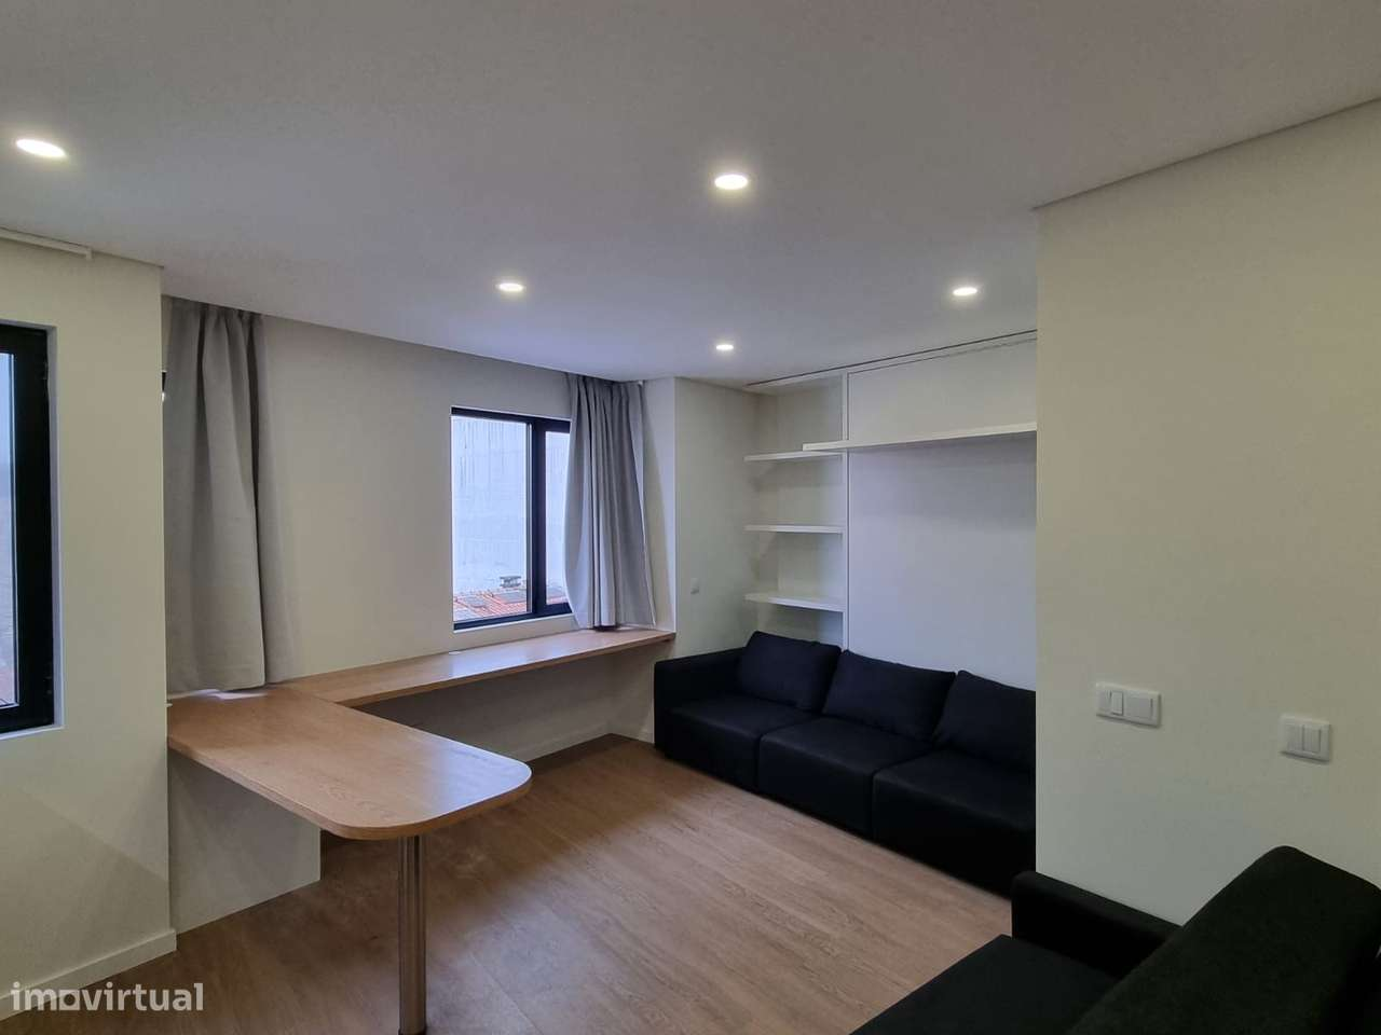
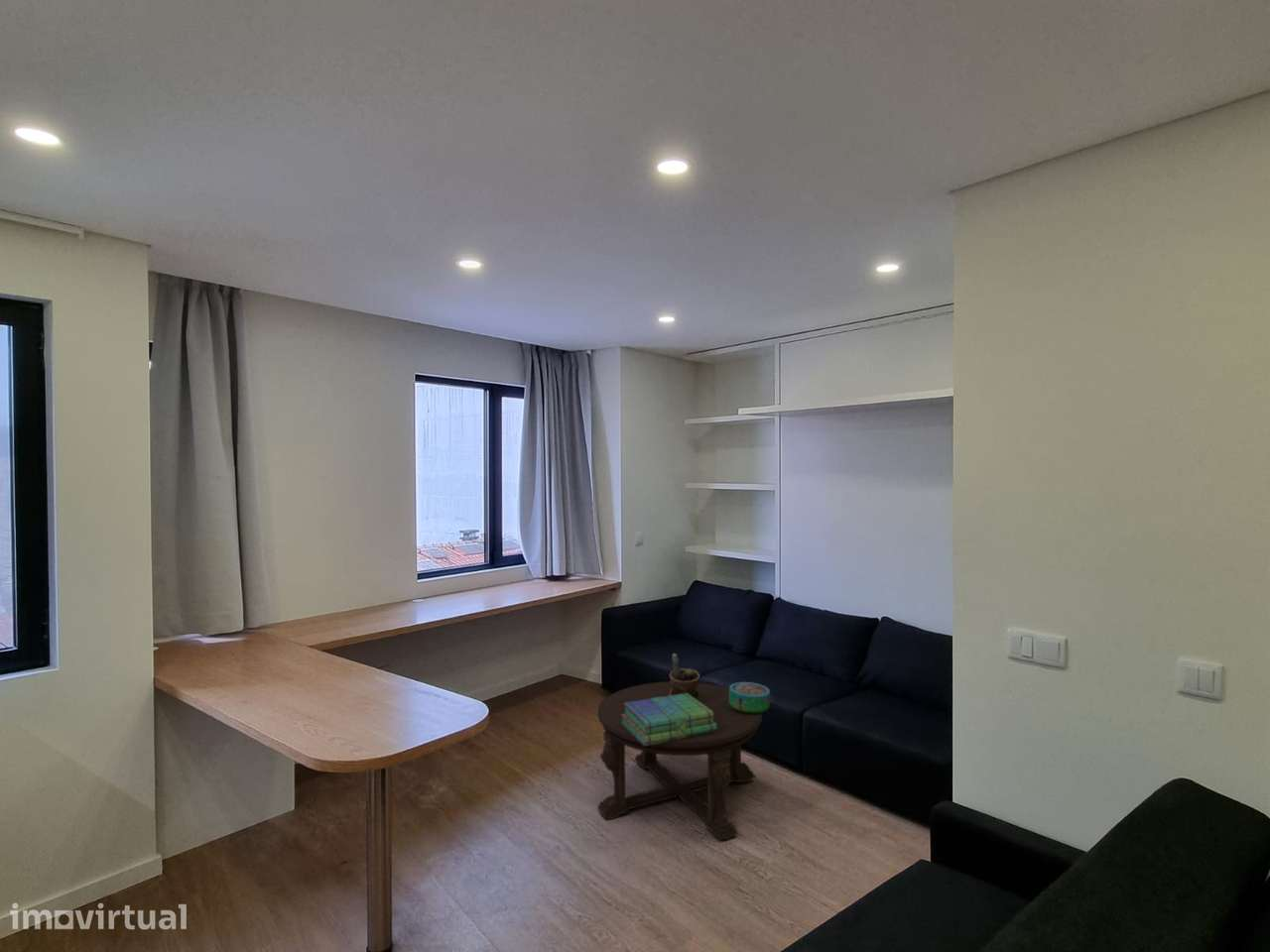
+ stack of books (668, 717)
+ potted plant (684, 676)
+ coffee table (680, 752)
+ decorative bowl (749, 697)
